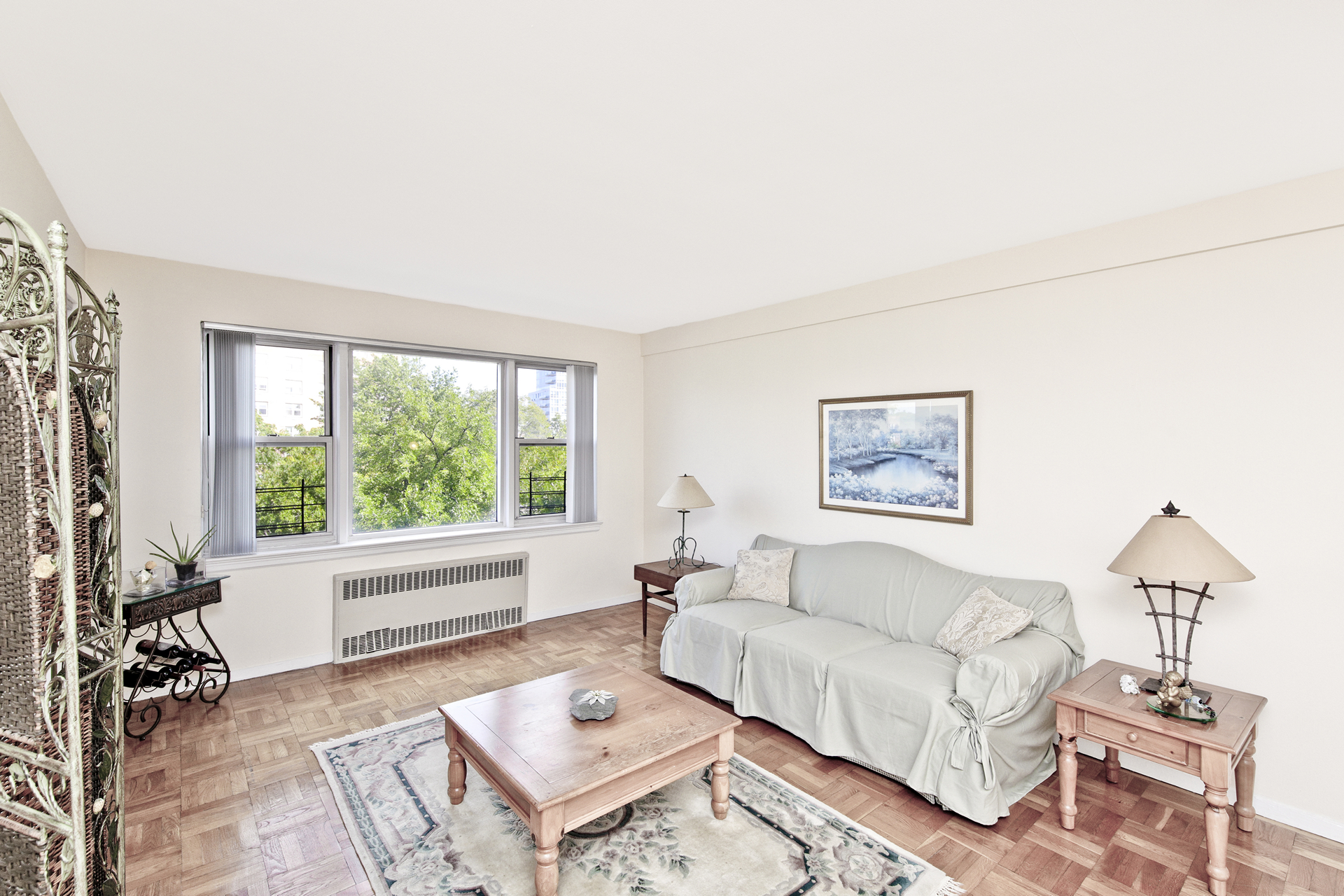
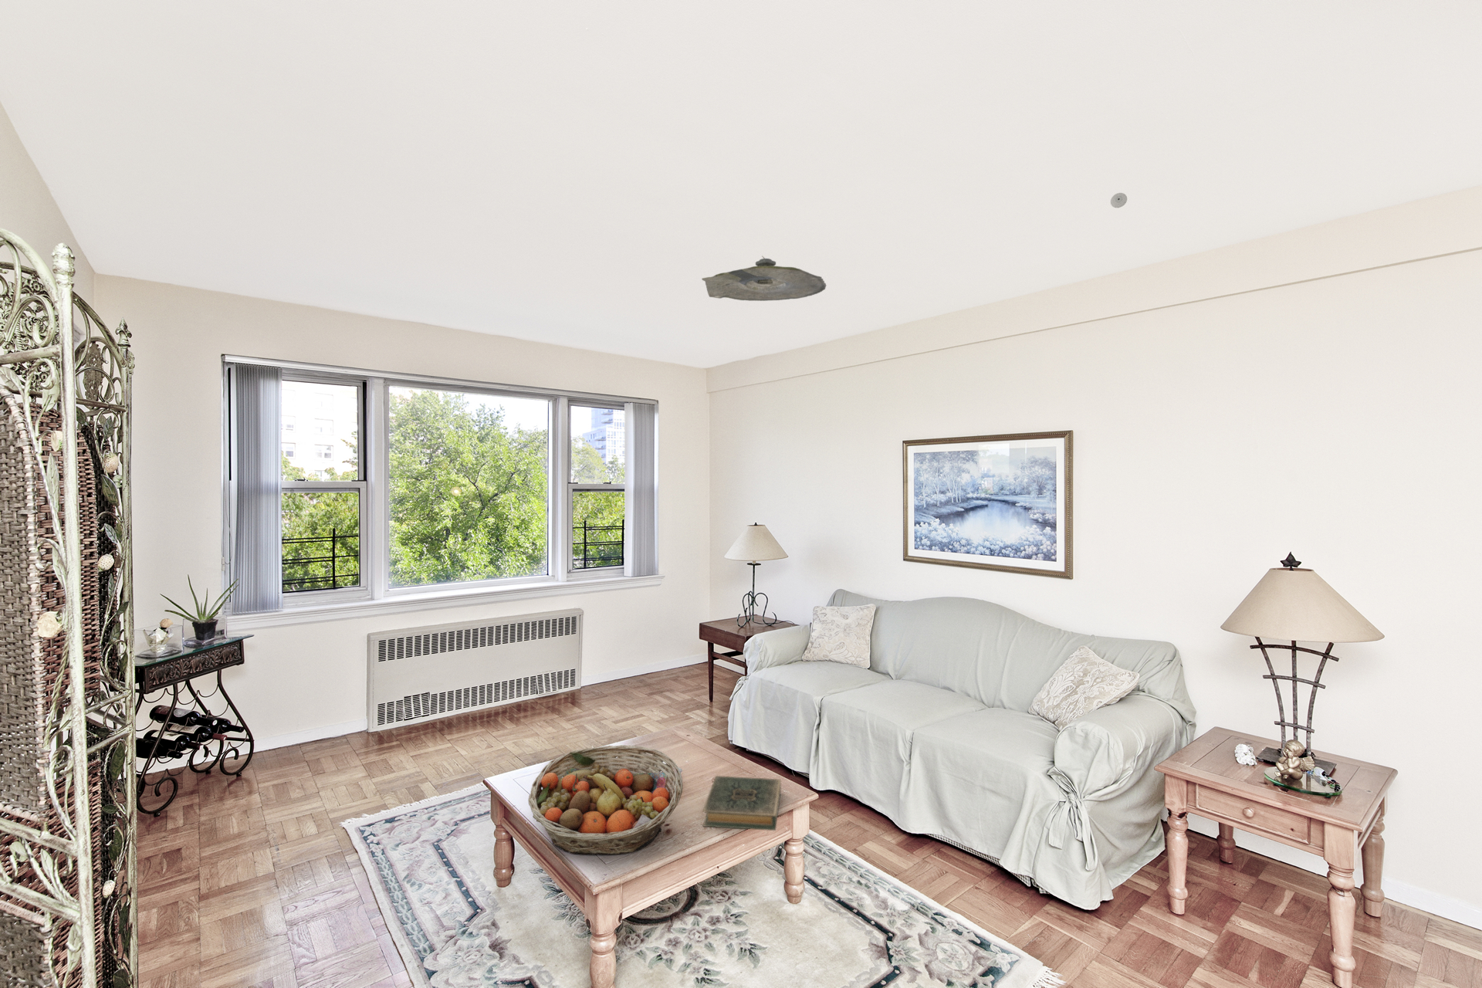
+ hardback book (743, 802)
+ smoke detector (1118, 201)
+ ceiling light (765, 271)
+ fruit basket (606, 798)
